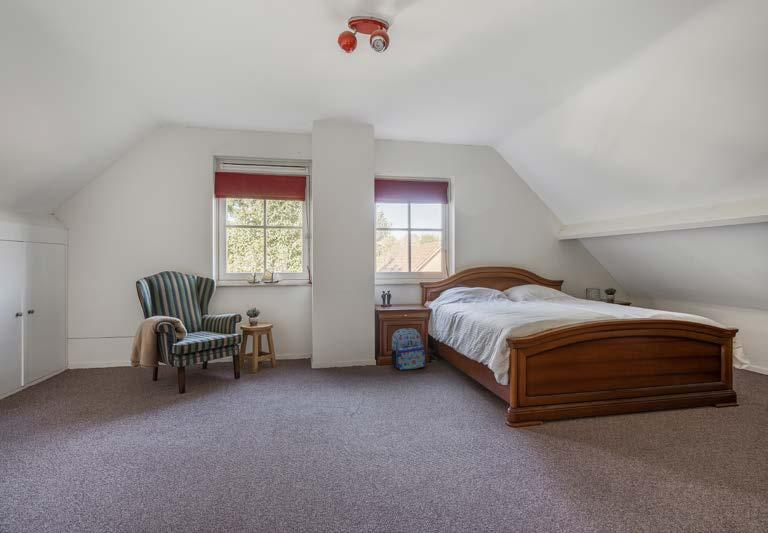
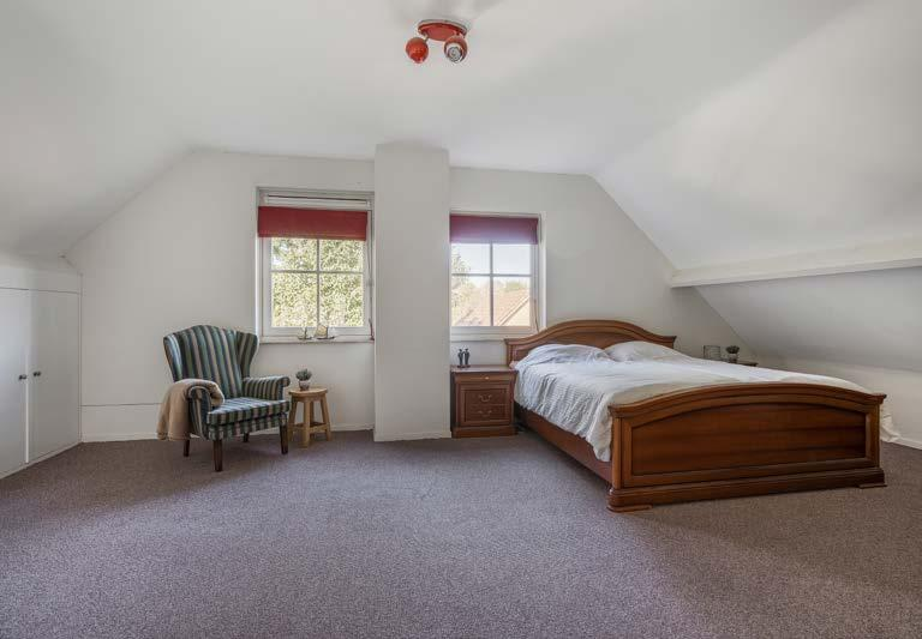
- backpack (408, 347)
